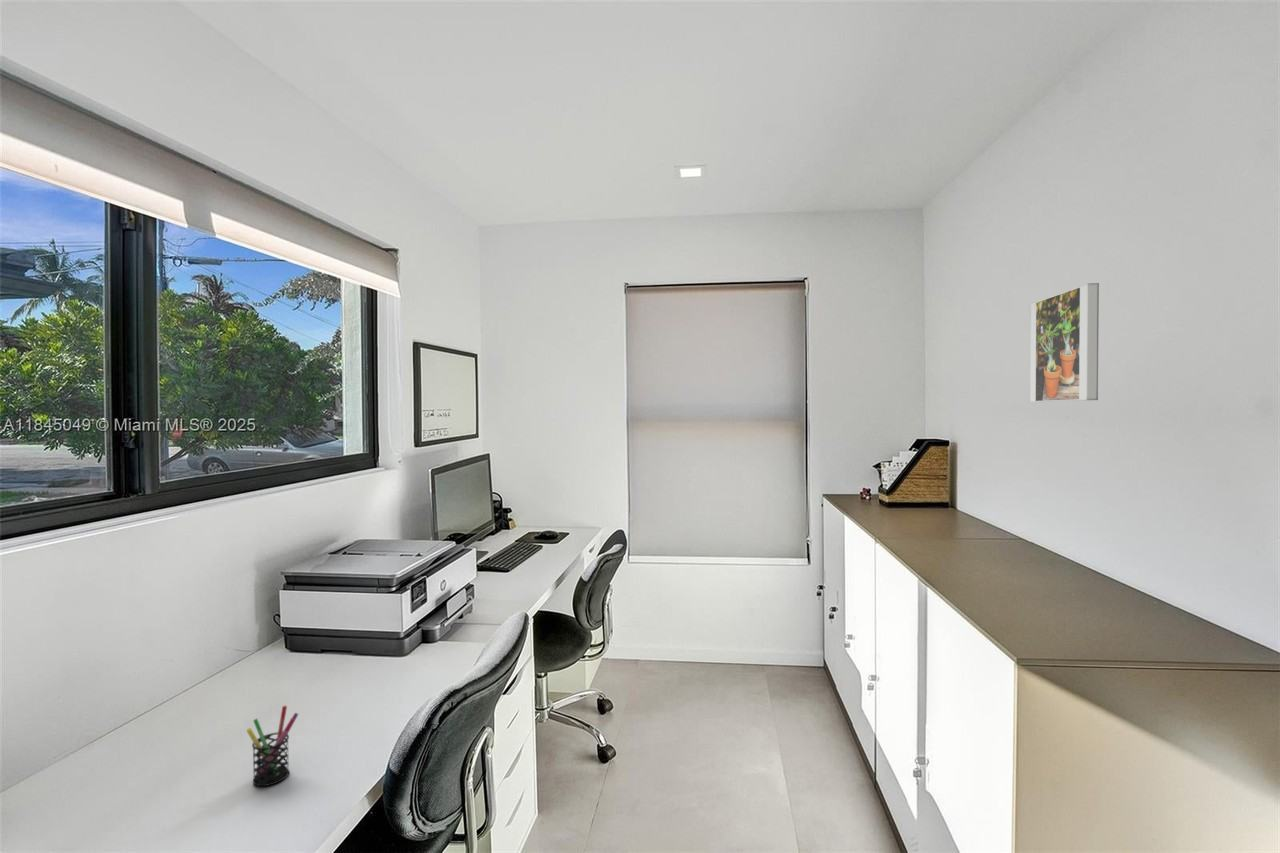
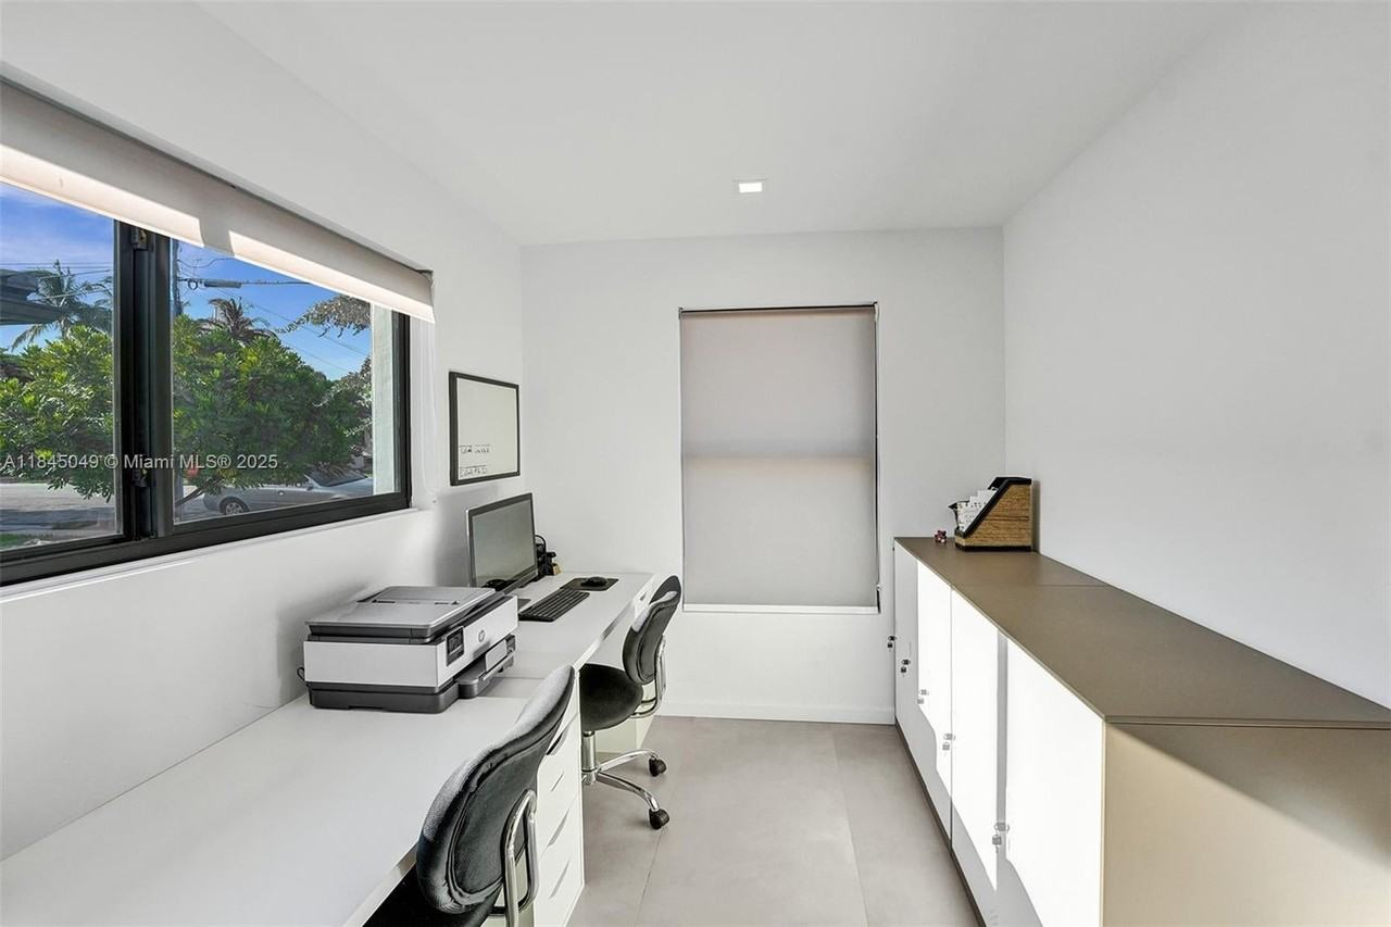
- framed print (1060, 347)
- pen holder (269, 743)
